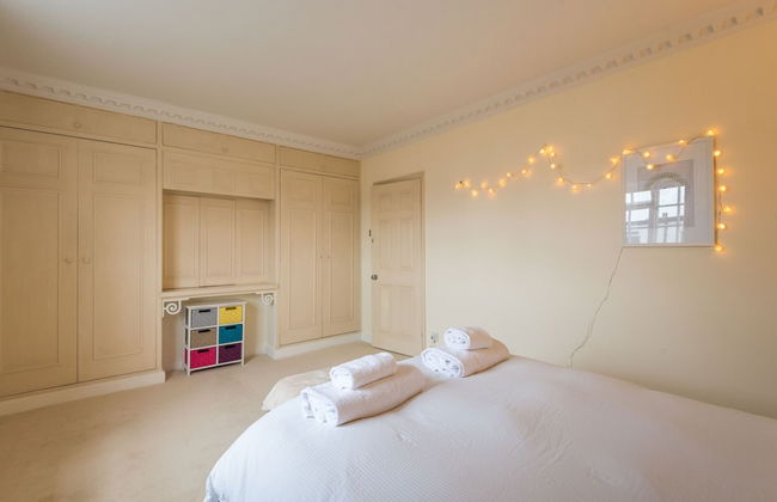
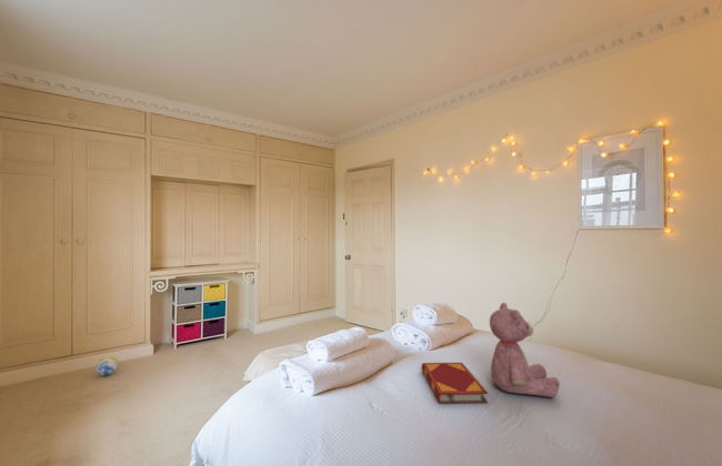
+ teddy bear (520, 347)
+ decorative ball (107, 365)
+ hardback book (451, 381)
